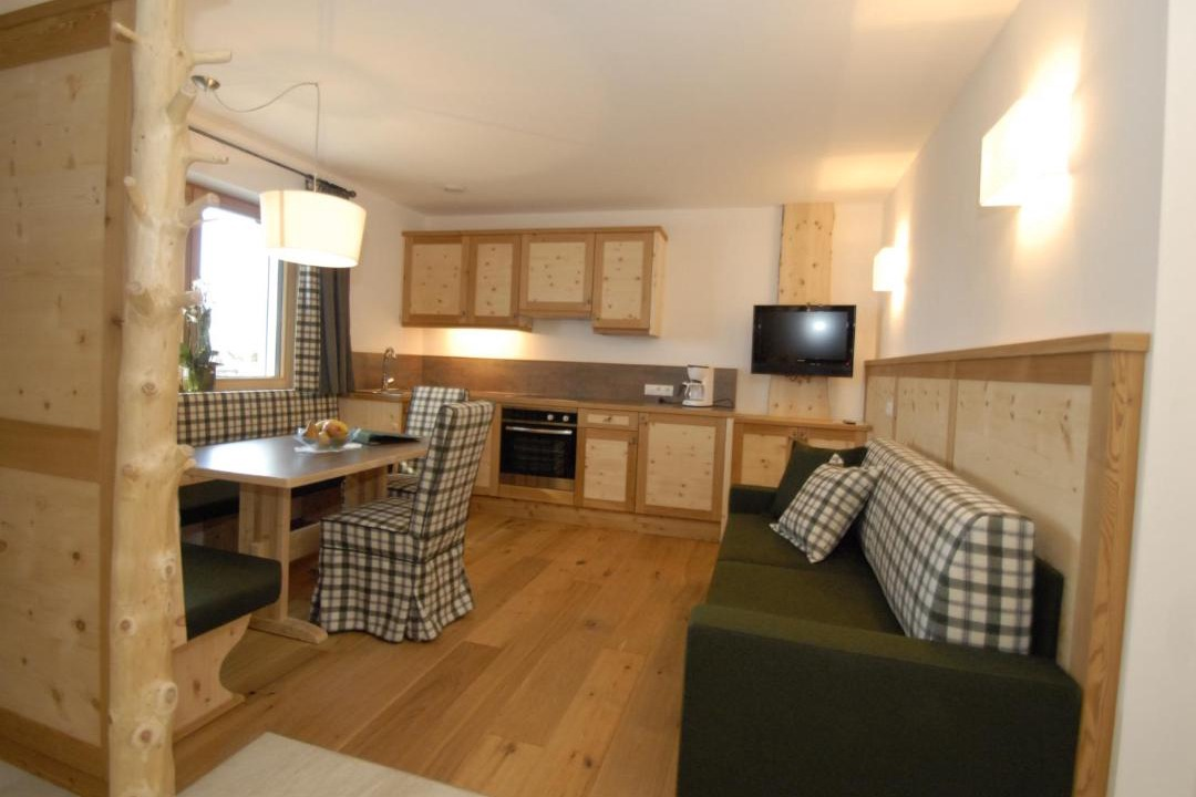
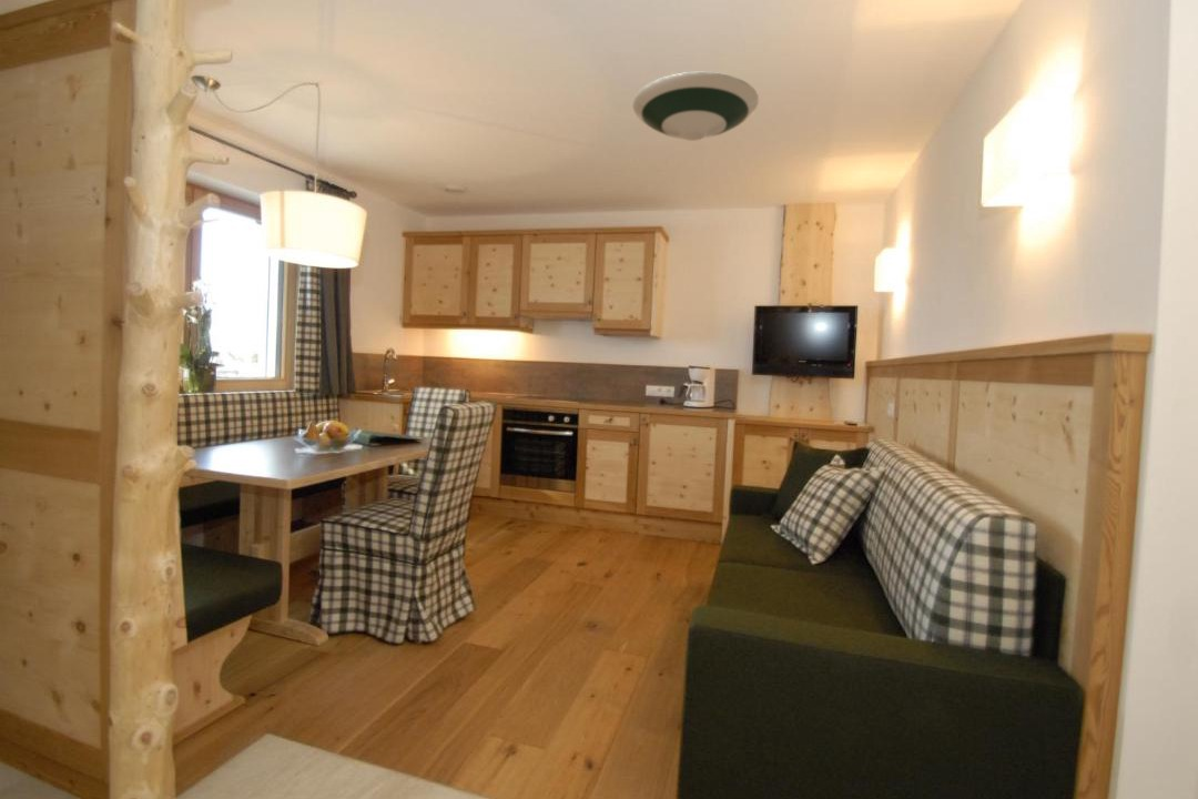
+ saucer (693, 120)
